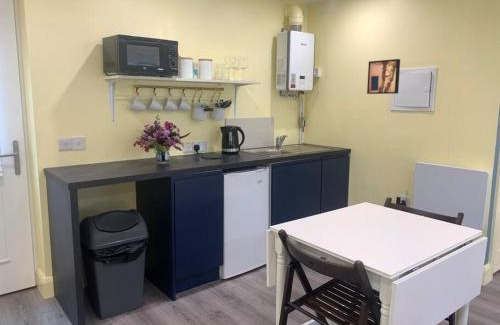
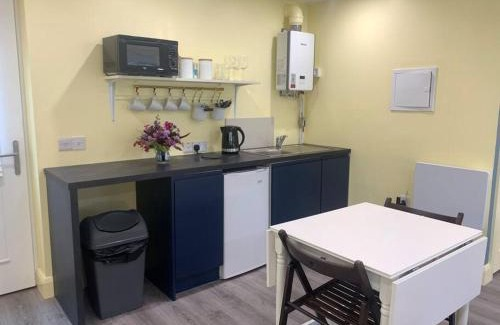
- wall art (383, 77)
